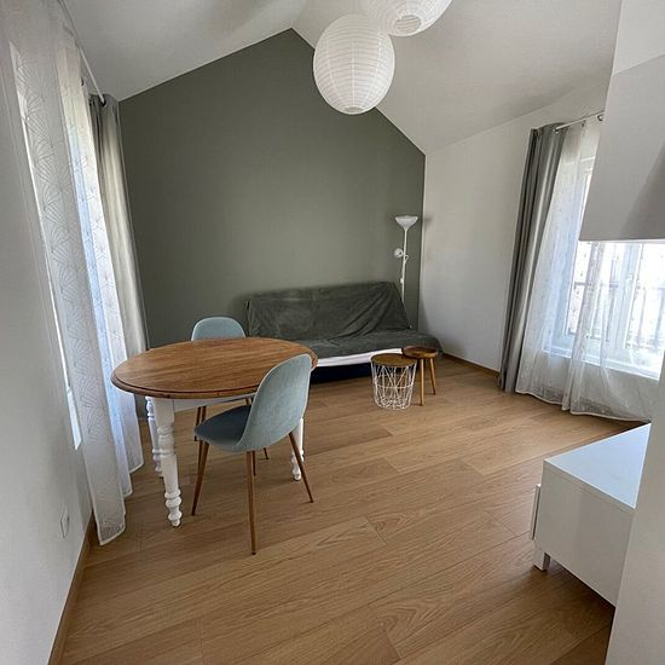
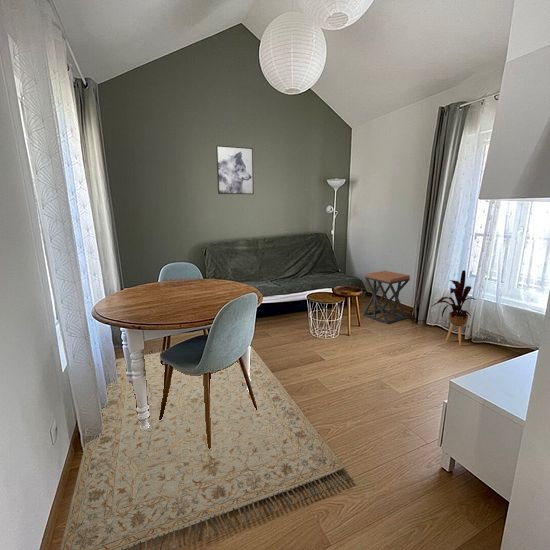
+ stool (385, 295)
+ house plant (454, 305)
+ wall art (235, 170)
+ rug (194, 400)
